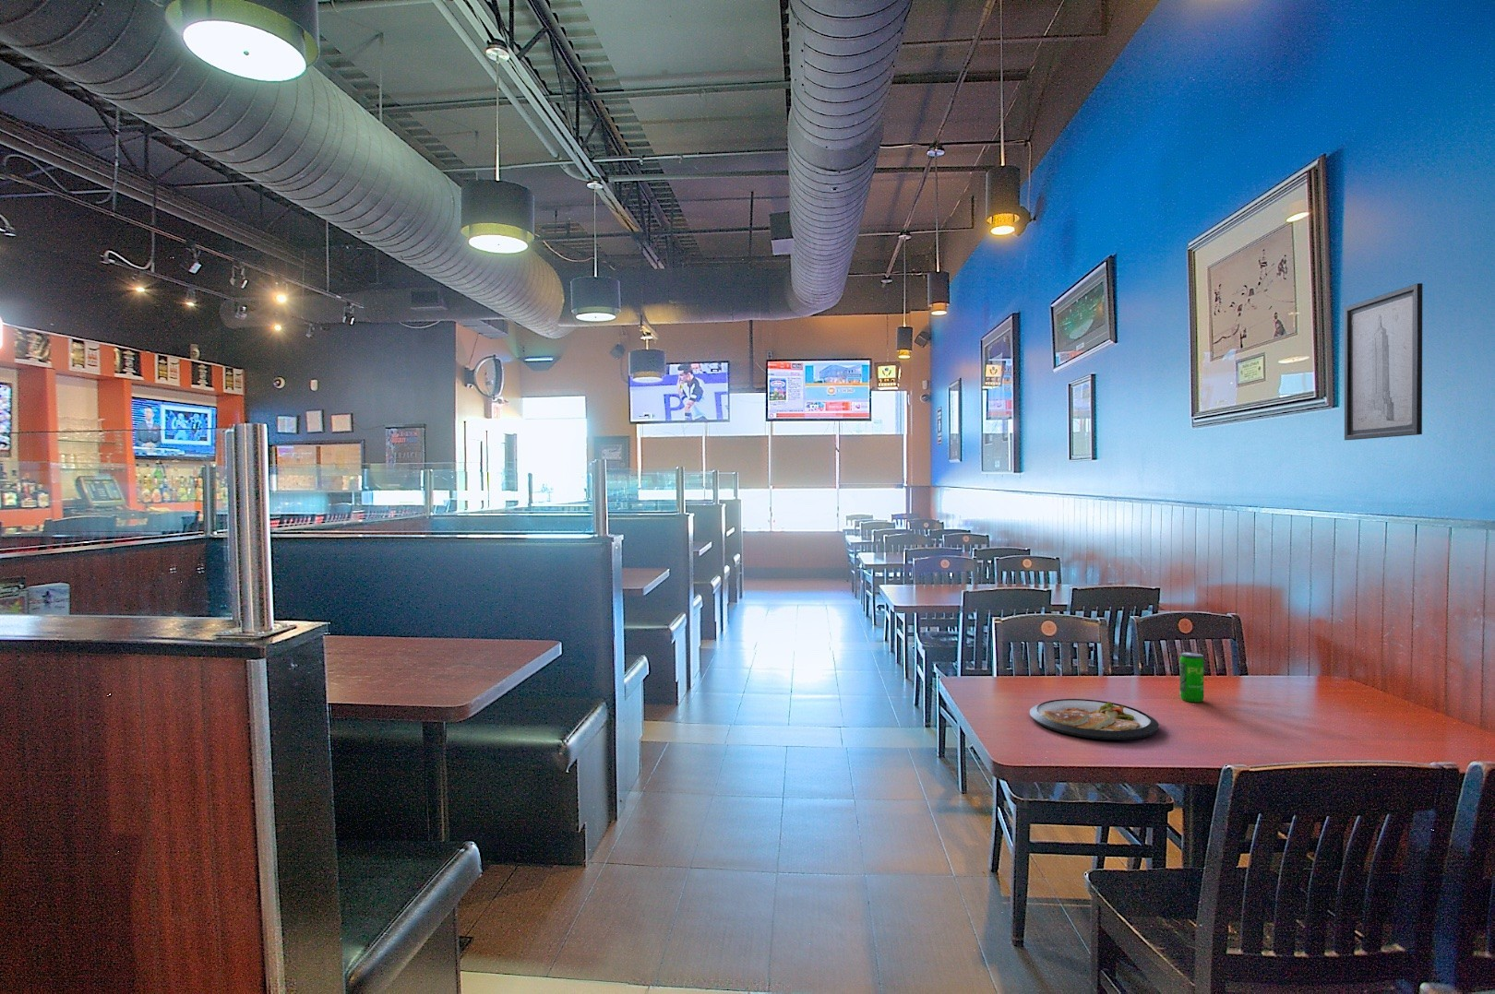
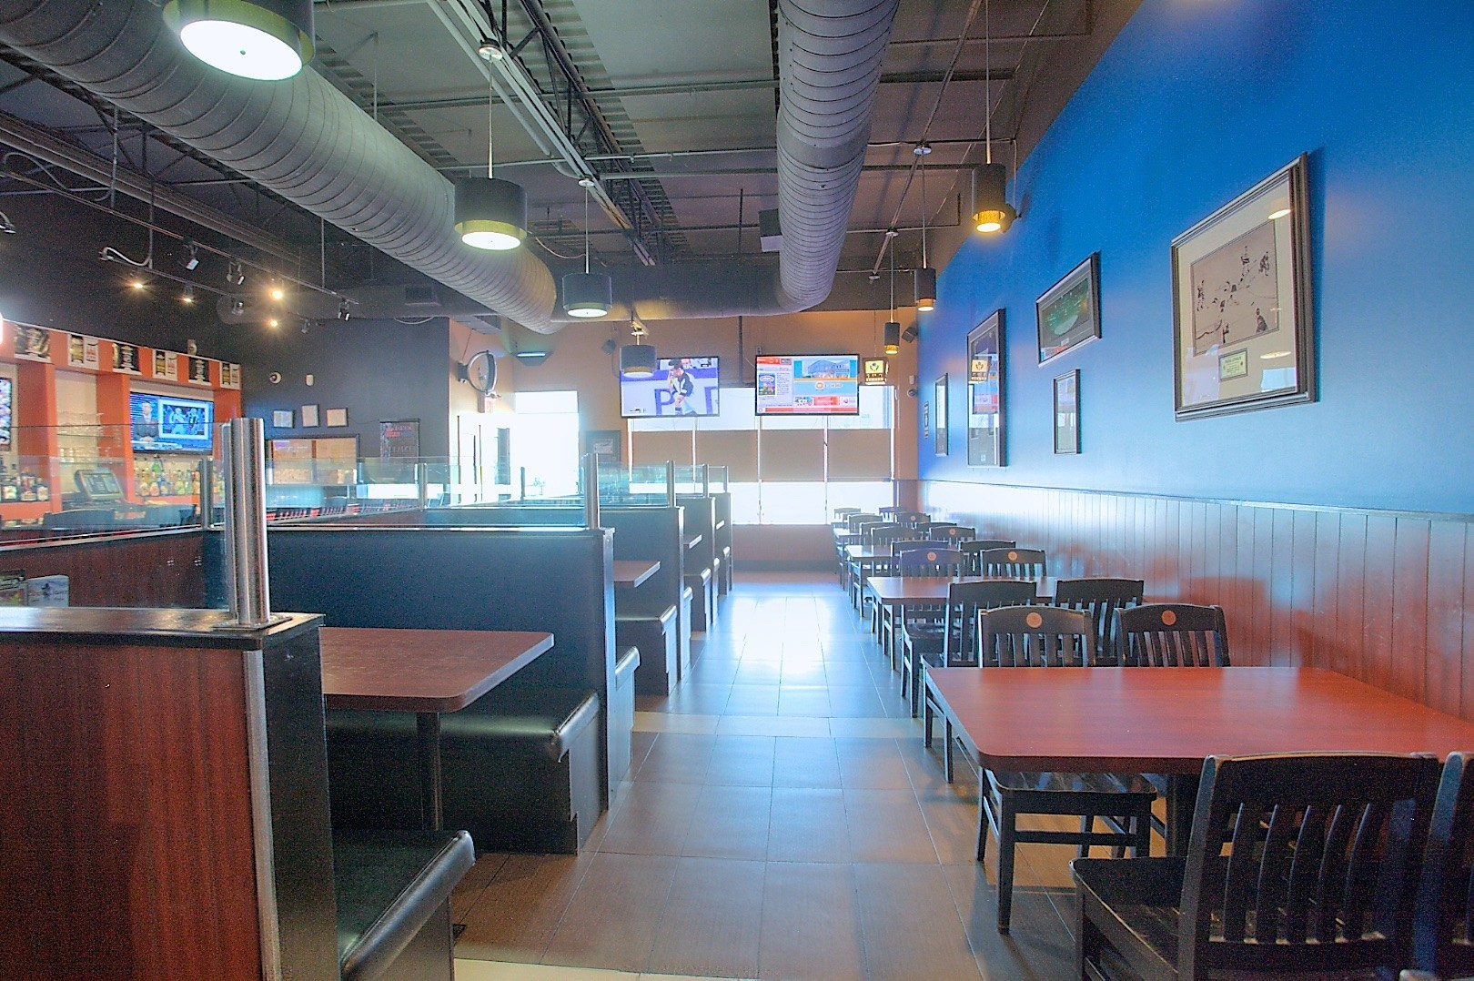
- wall art (1381, 367)
- beverage can (1191, 677)
- dish (1092, 714)
